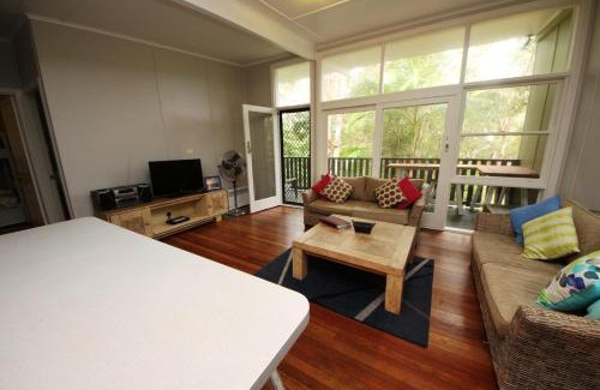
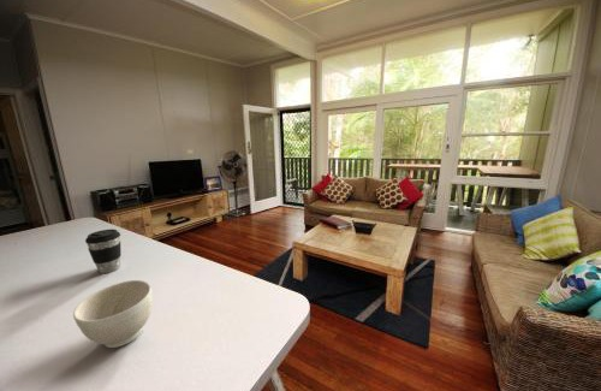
+ bowl (119, 316)
+ coffee cup (106, 250)
